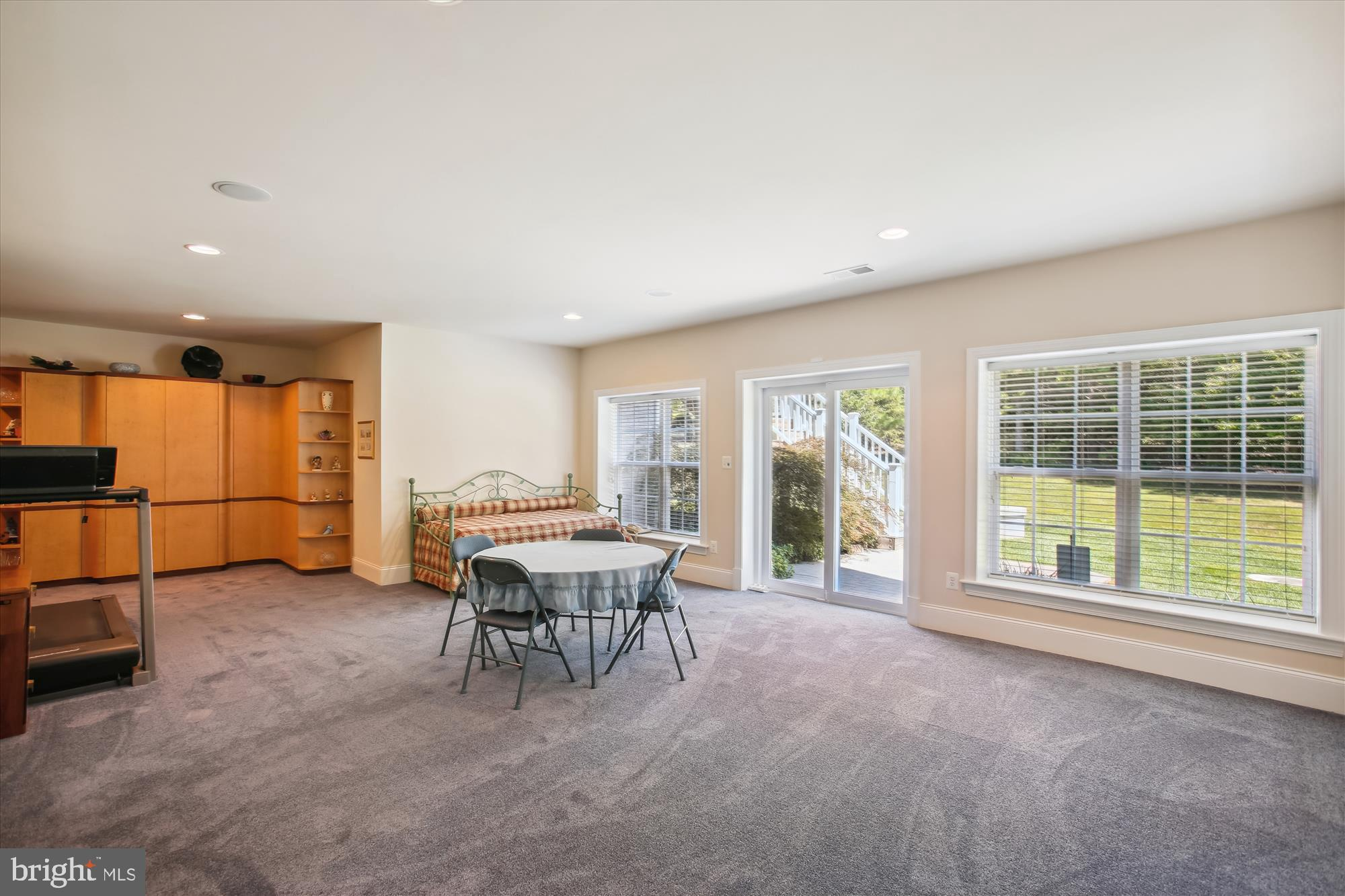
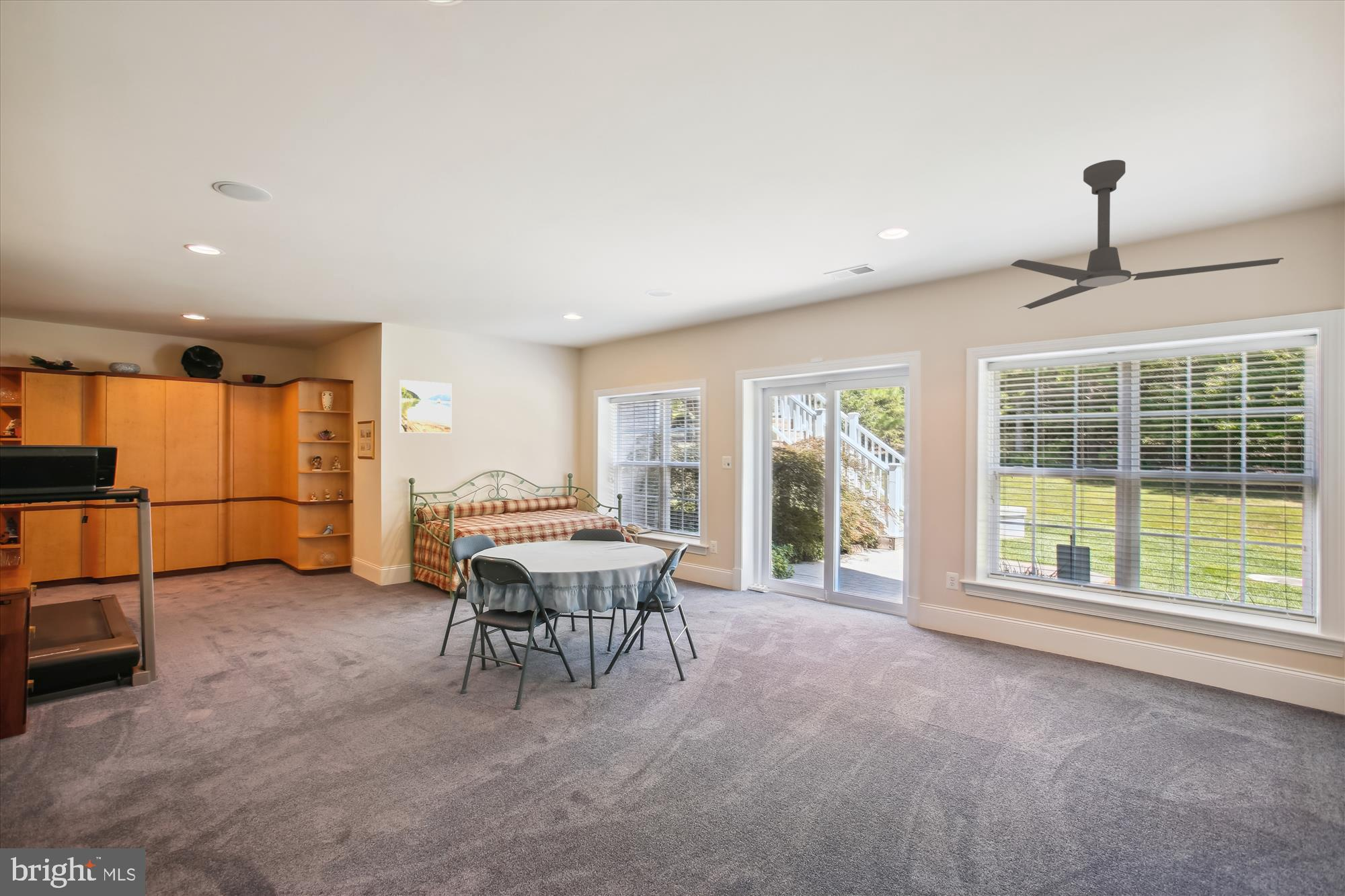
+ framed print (426, 407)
+ ceiling fan (1109, 220)
